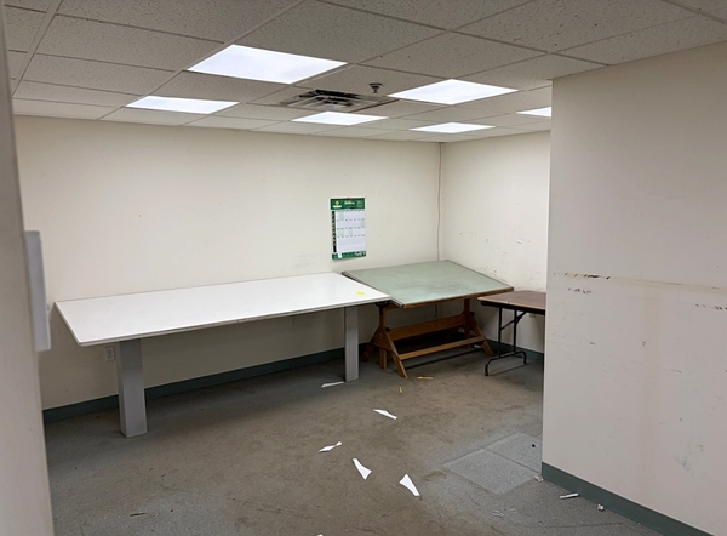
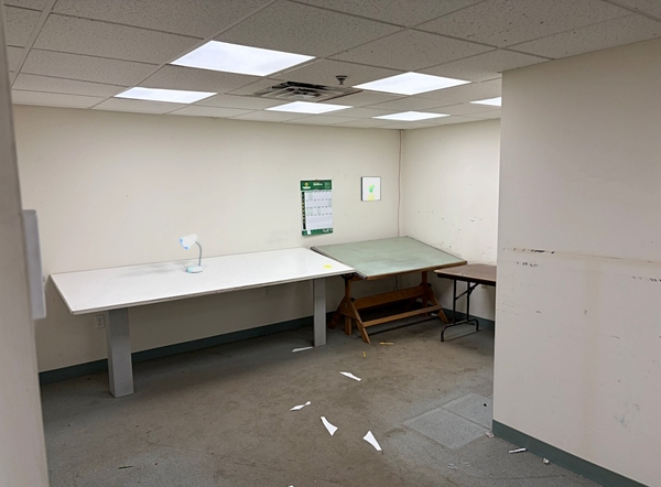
+ wall art (370, 188)
+ desk lamp (187, 248)
